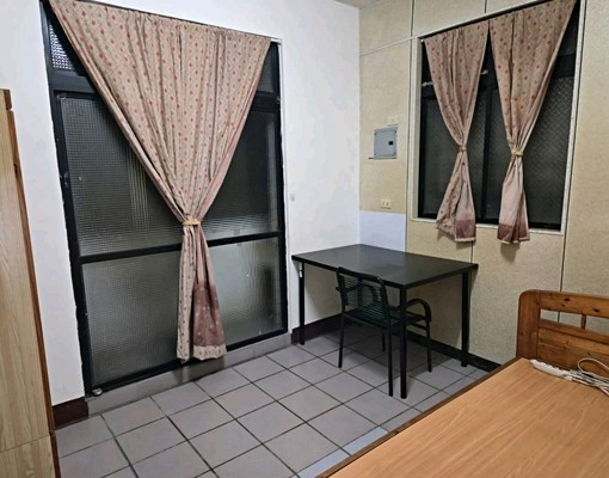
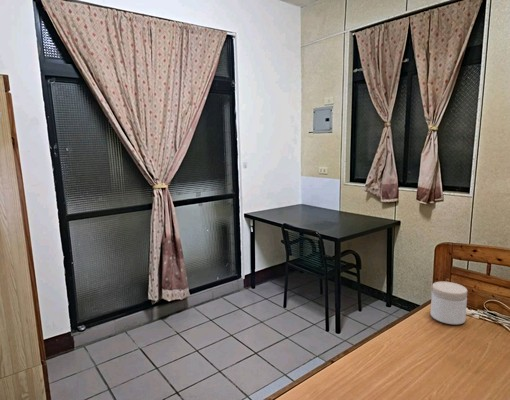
+ jar (448, 302)
